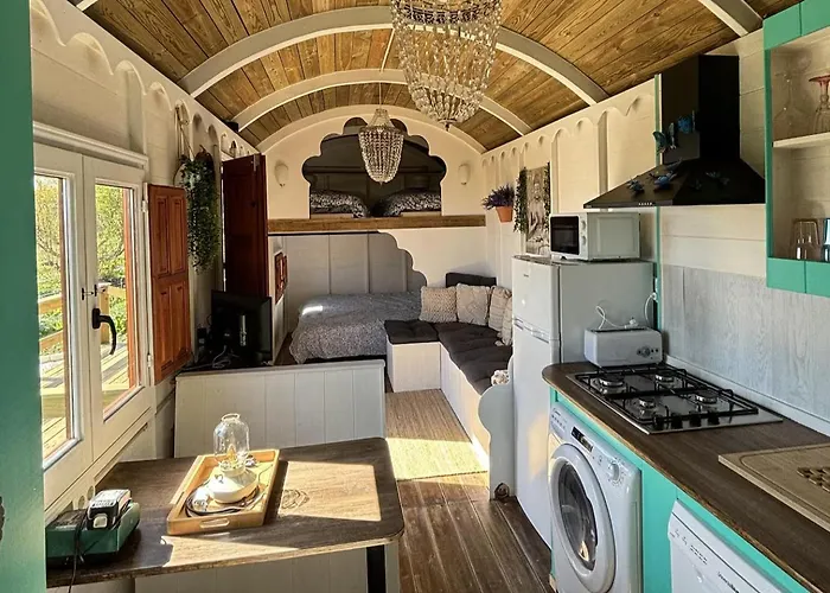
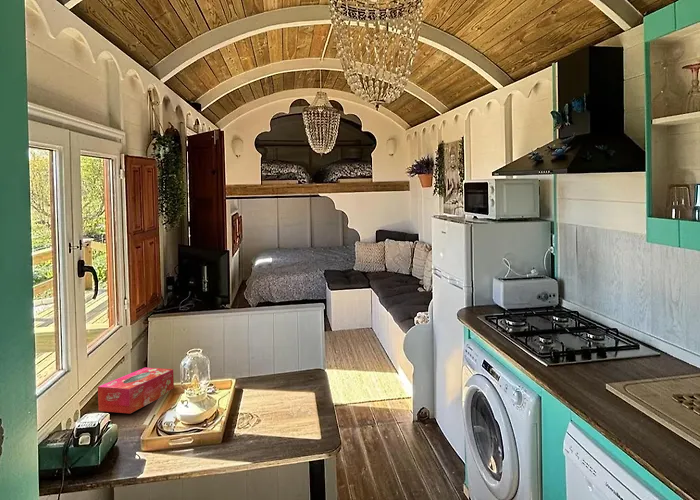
+ tissue box (138, 388)
